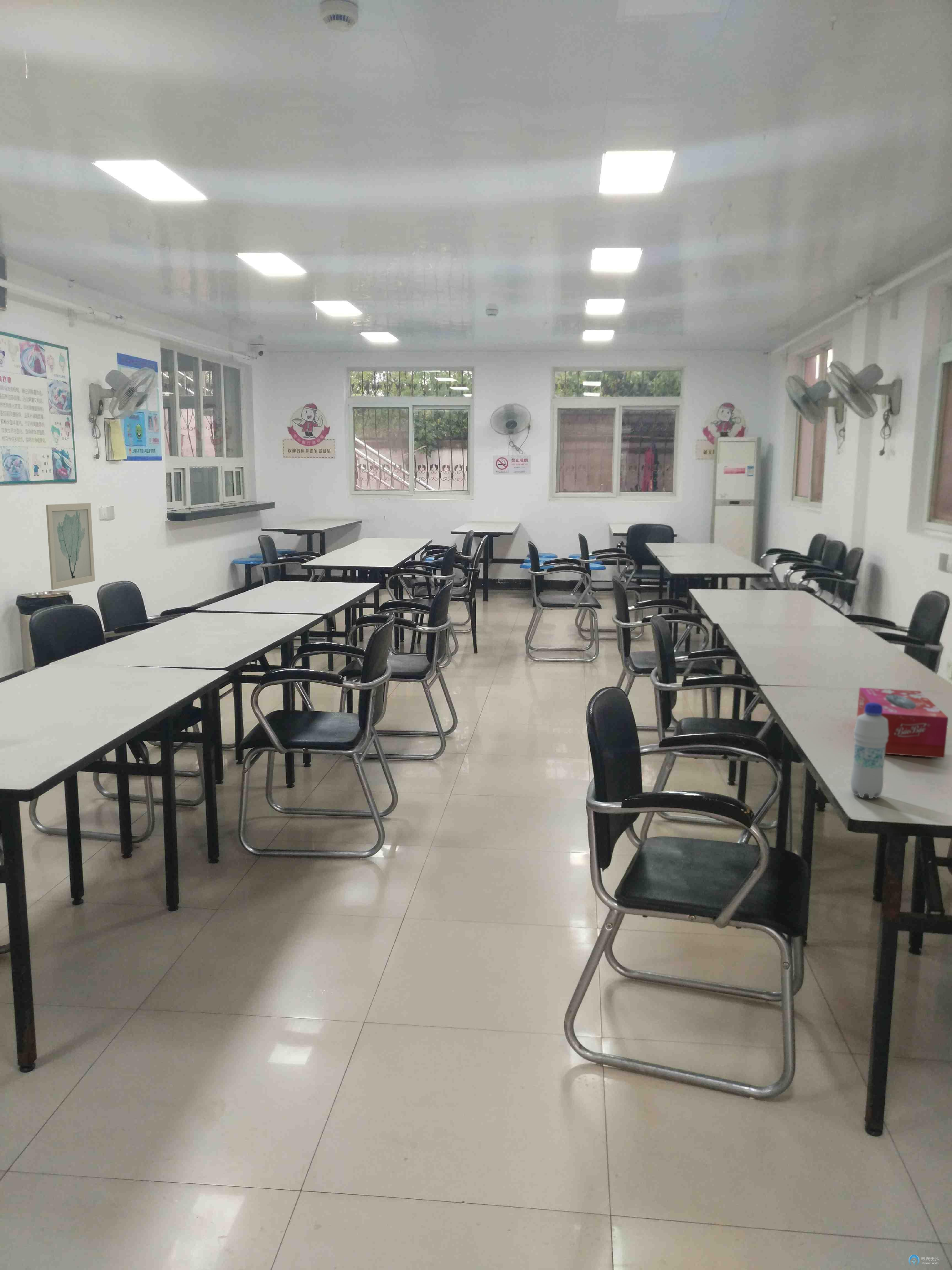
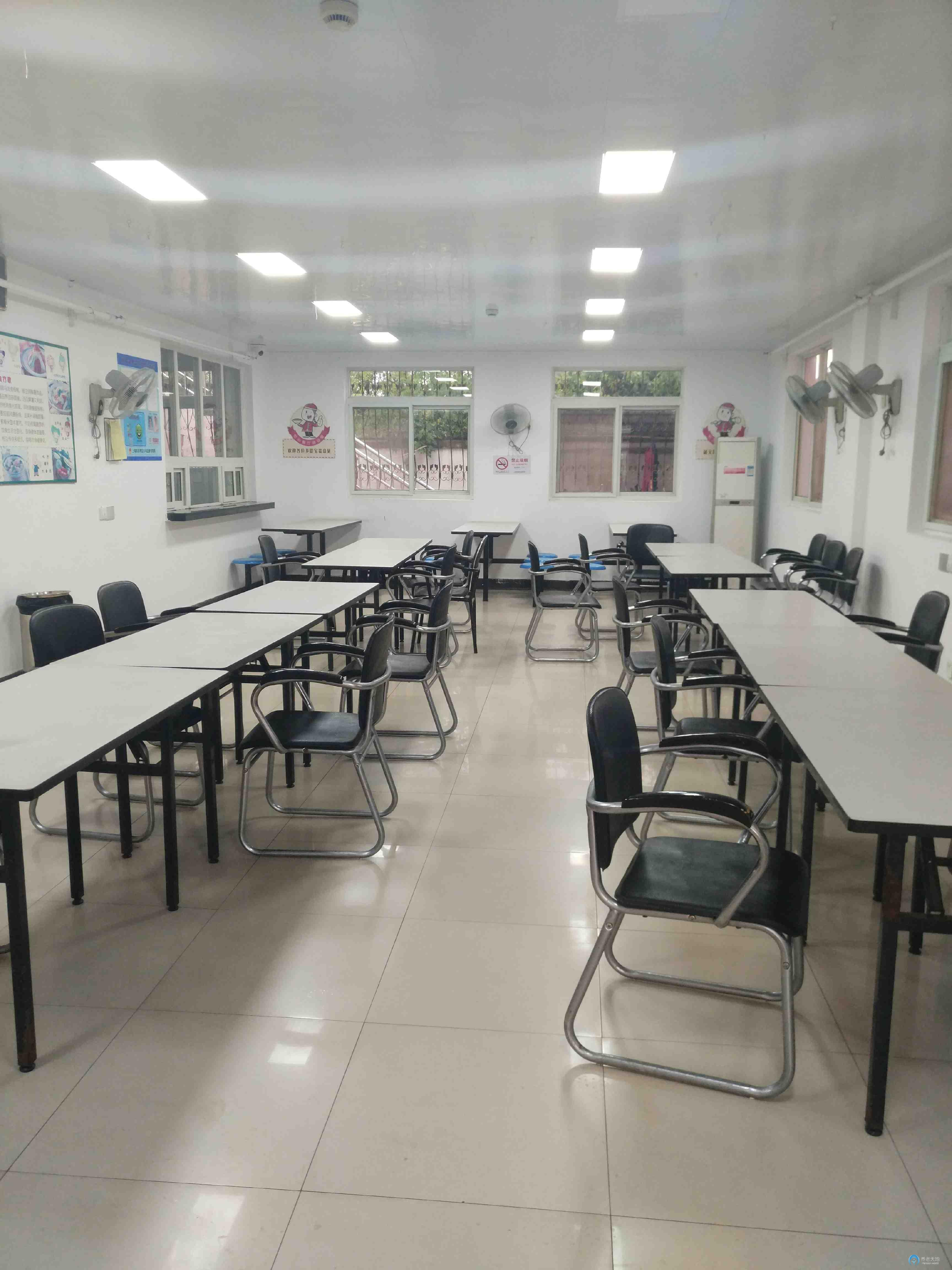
- bottle (870, 749)
- wall art (72, 545)
- tissue box (899, 720)
